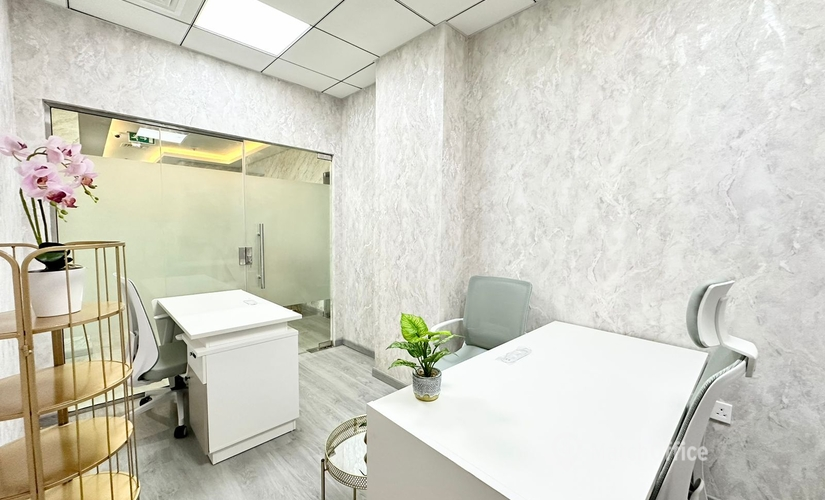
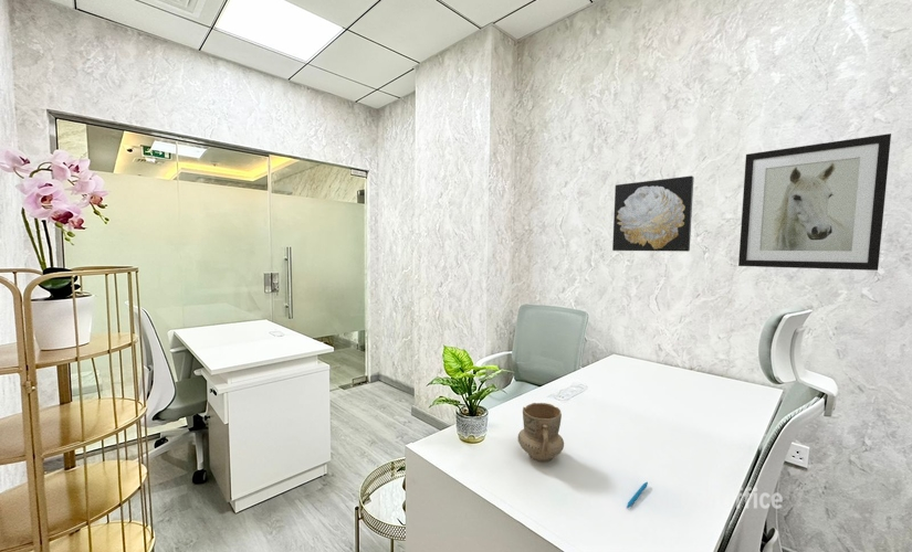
+ mug (541, 432)
+ wall art (806, 208)
+ pen (637, 493)
+ wall art (650, 215)
